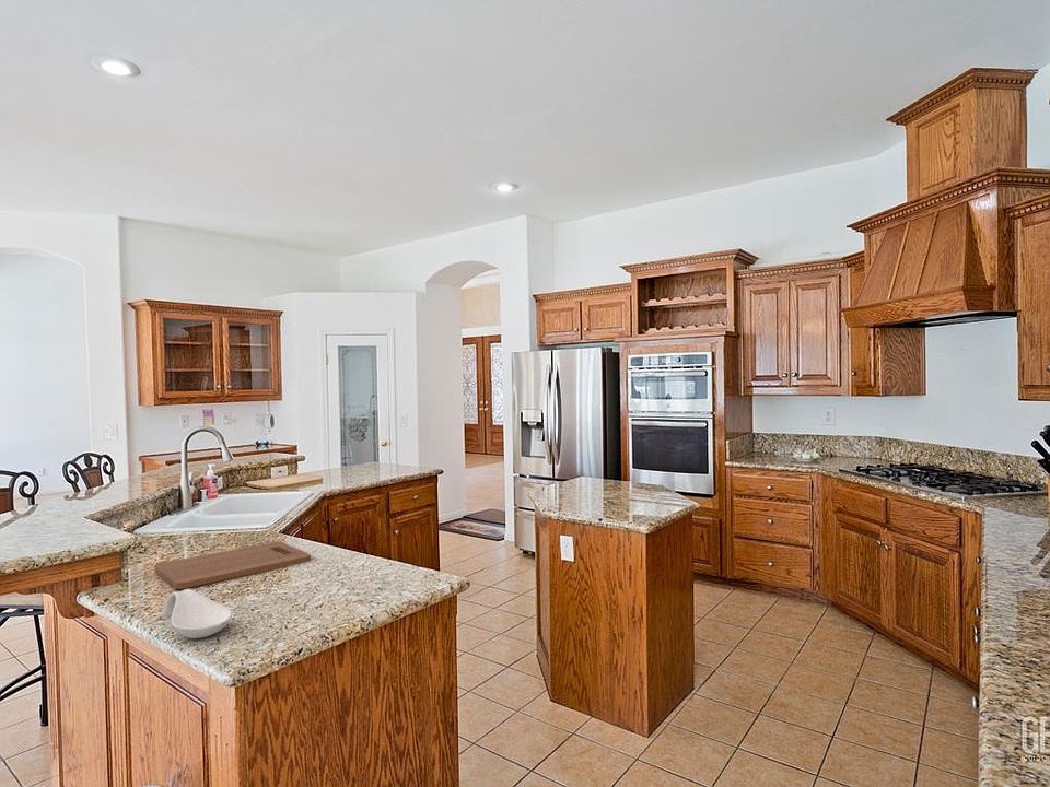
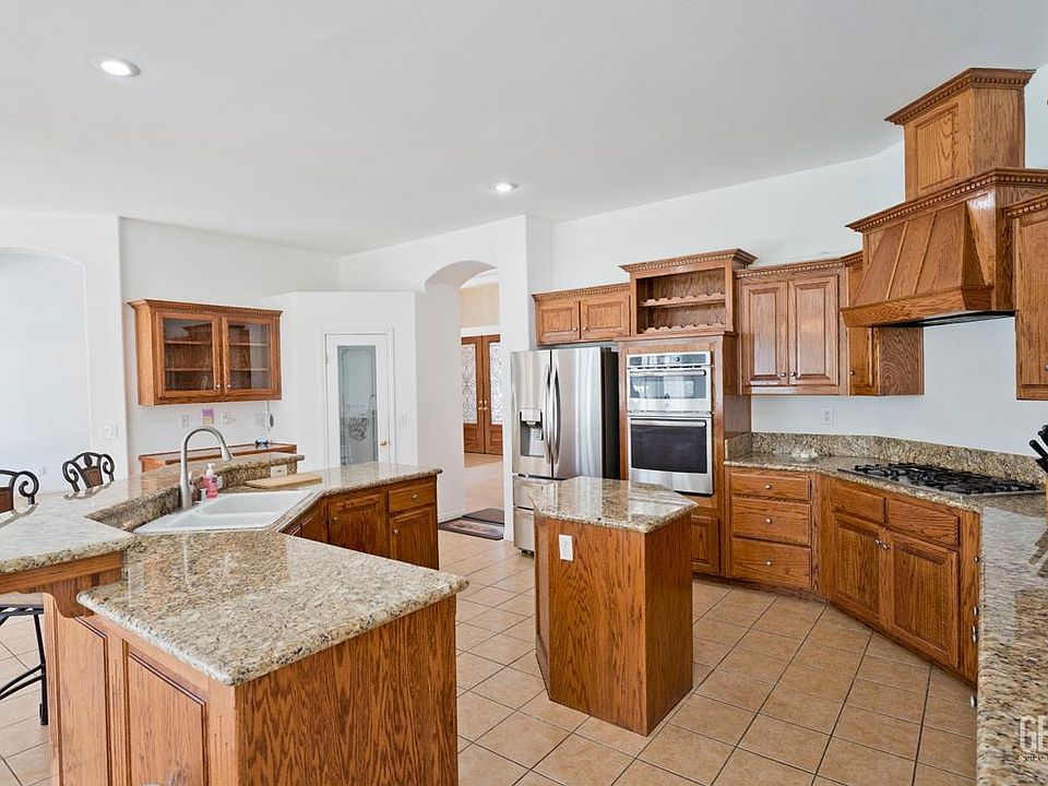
- spoon rest (191, 611)
- cutting board (234, 562)
